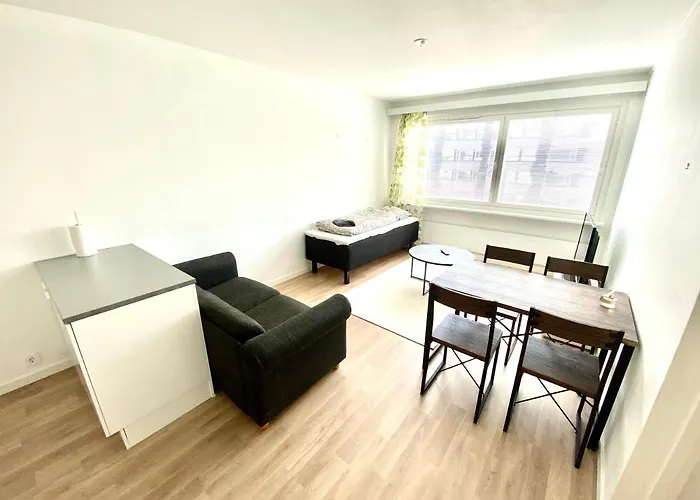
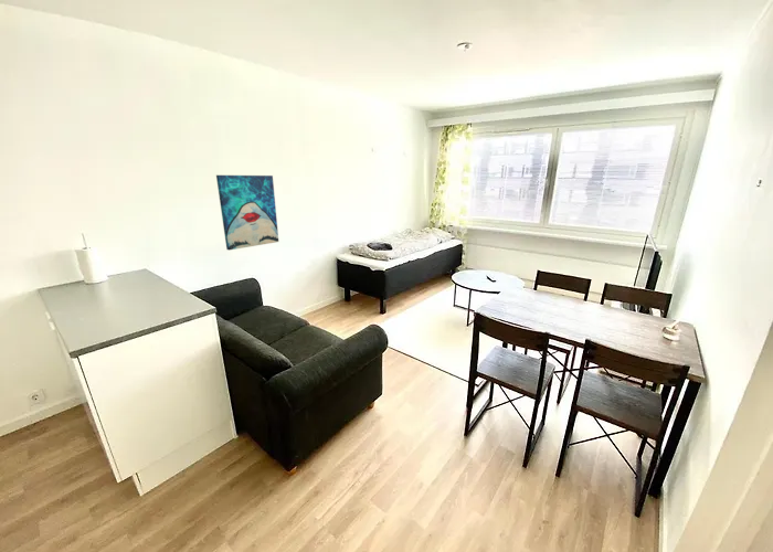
+ wall art (250, 211)
